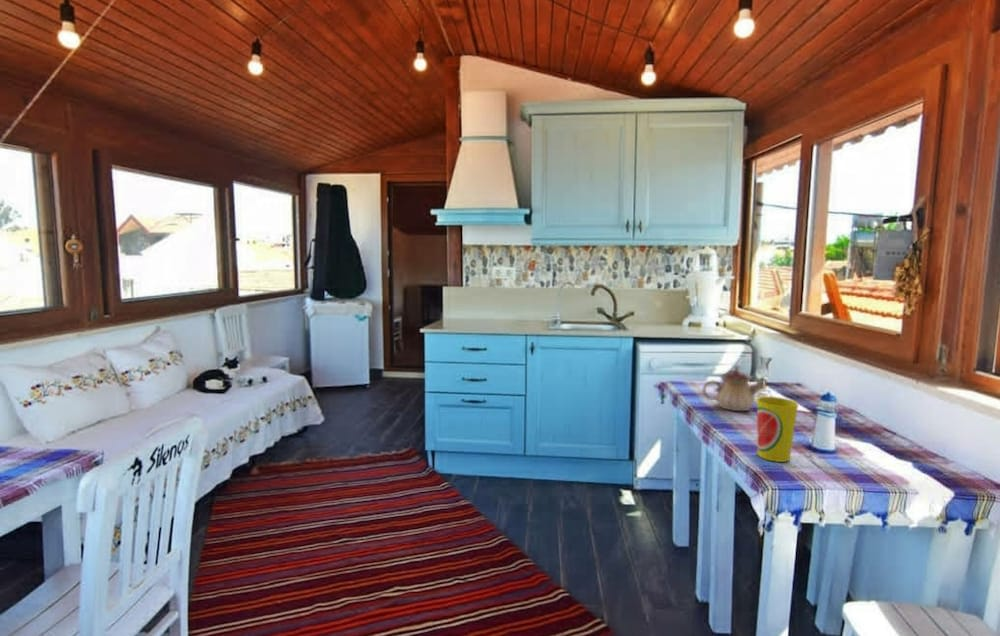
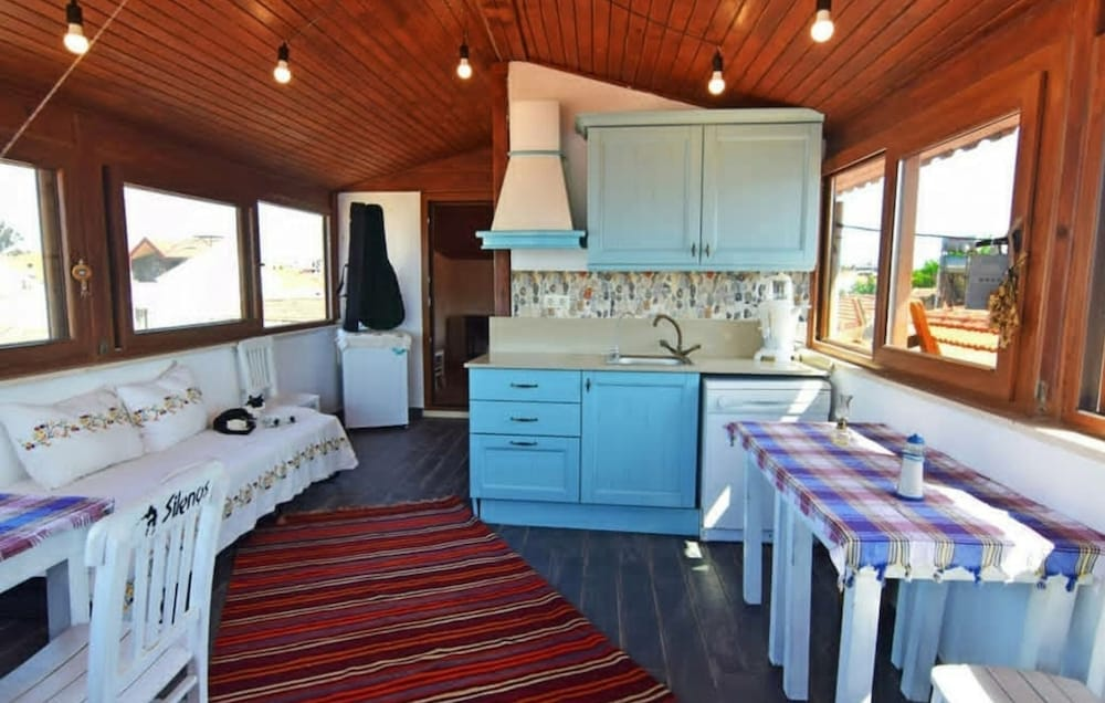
- teapot (732, 385)
- cup (775, 429)
